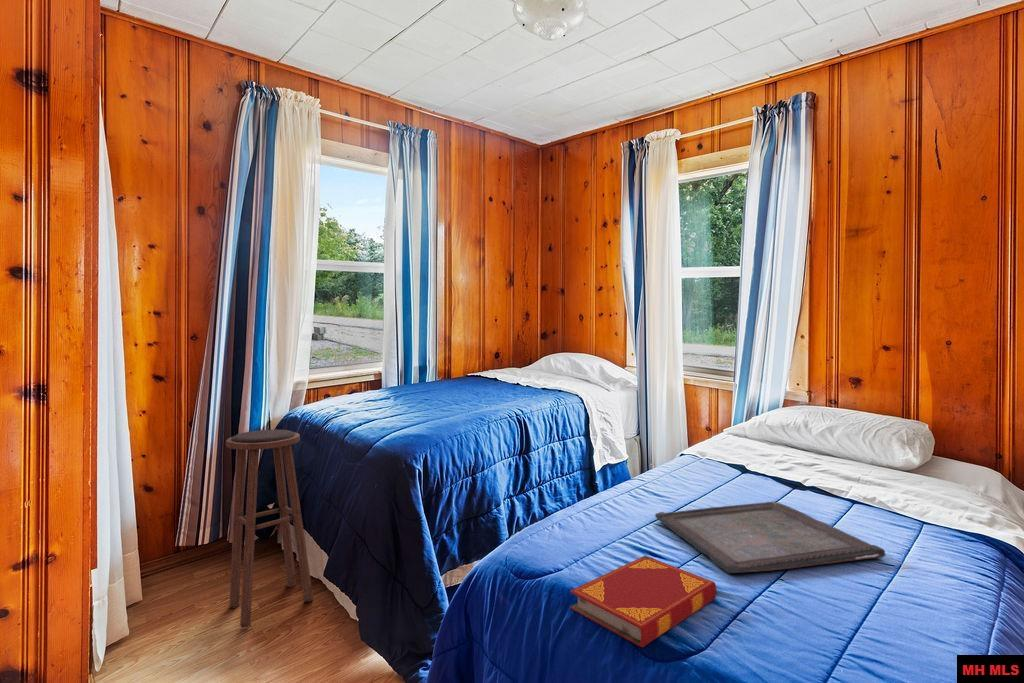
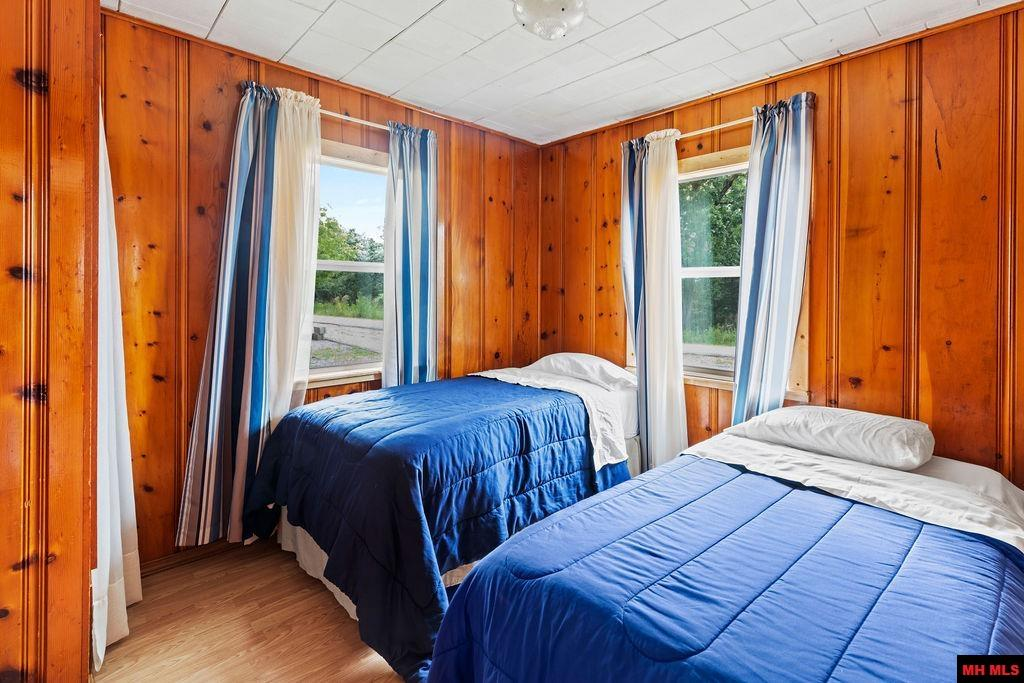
- hardback book (644, 595)
- stool (267, 522)
- serving tray (757, 531)
